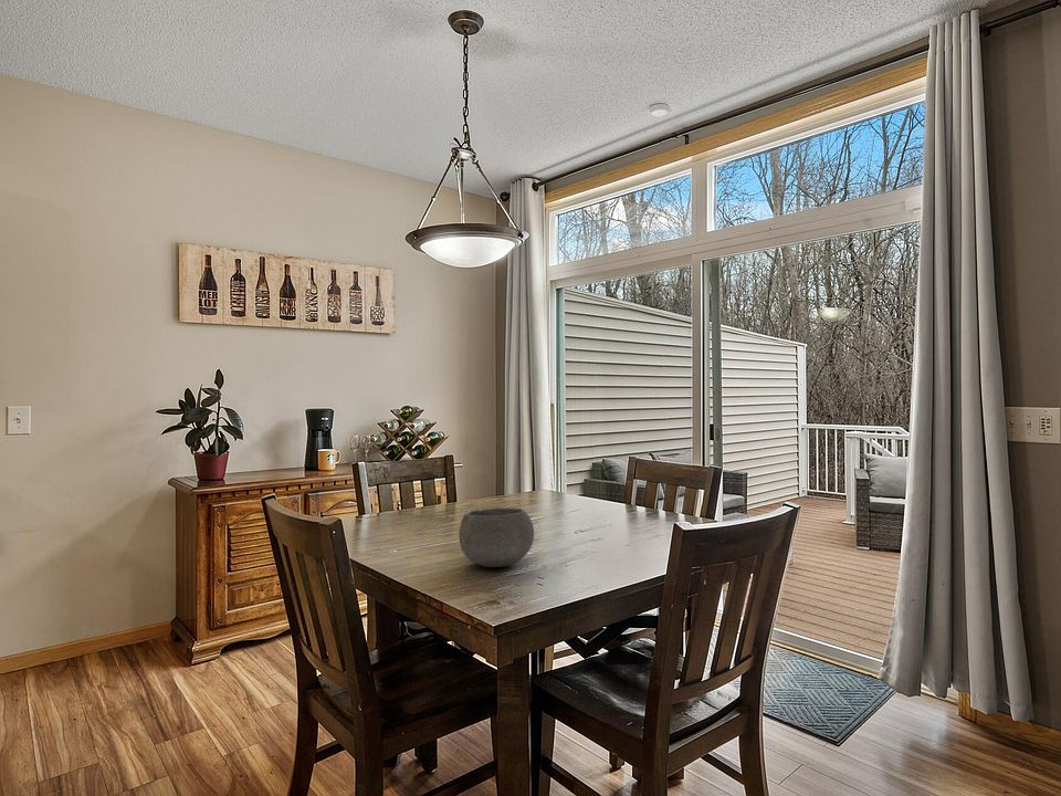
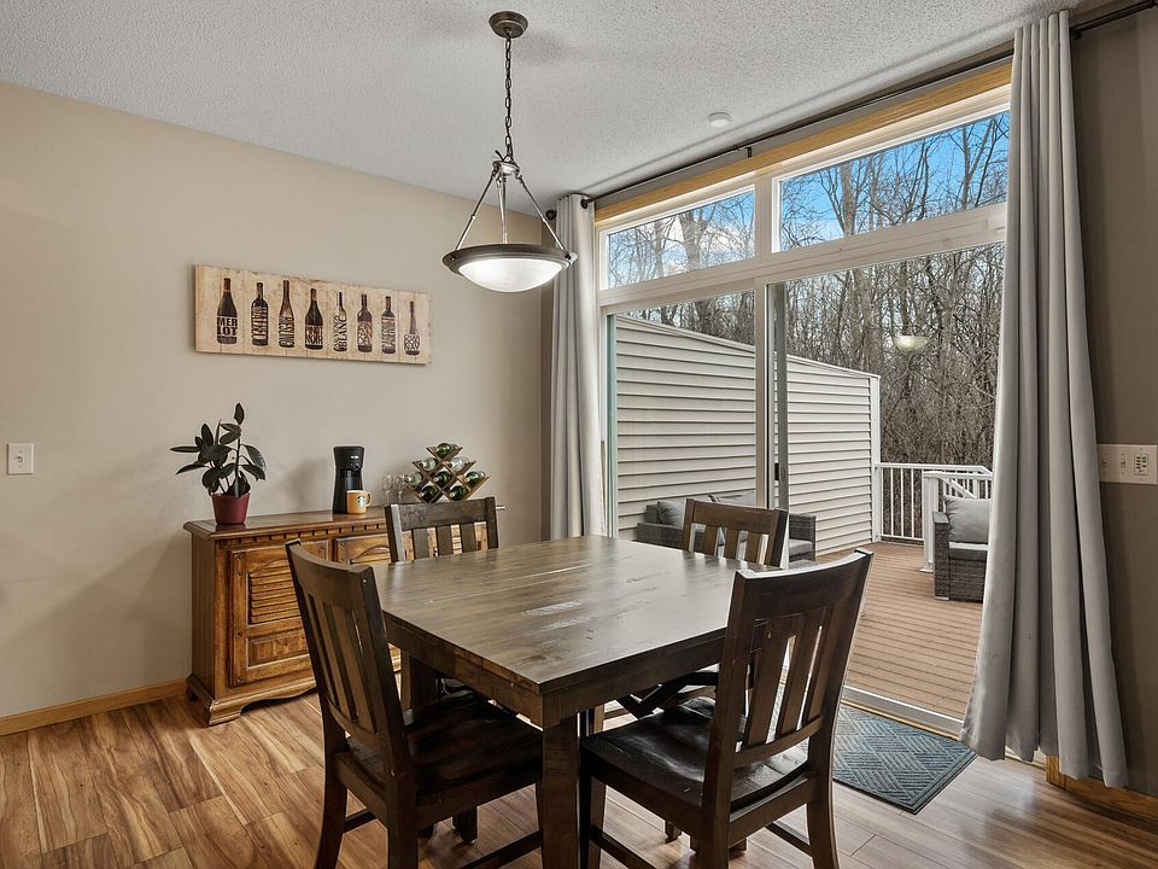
- bowl (496, 537)
